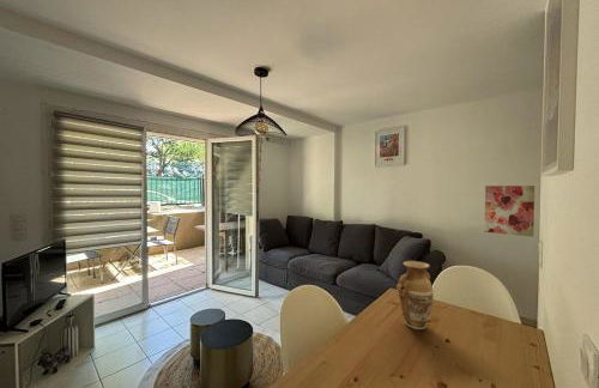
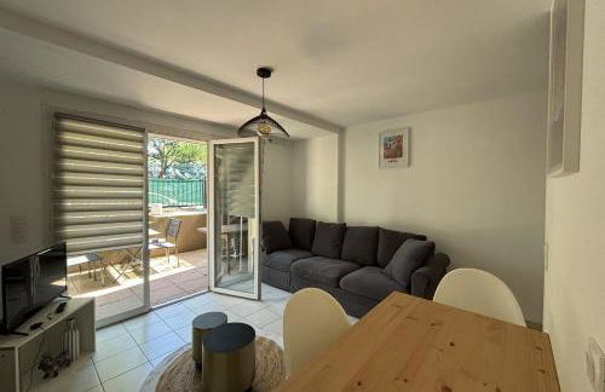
- vase (415, 293)
- wall art (508, 210)
